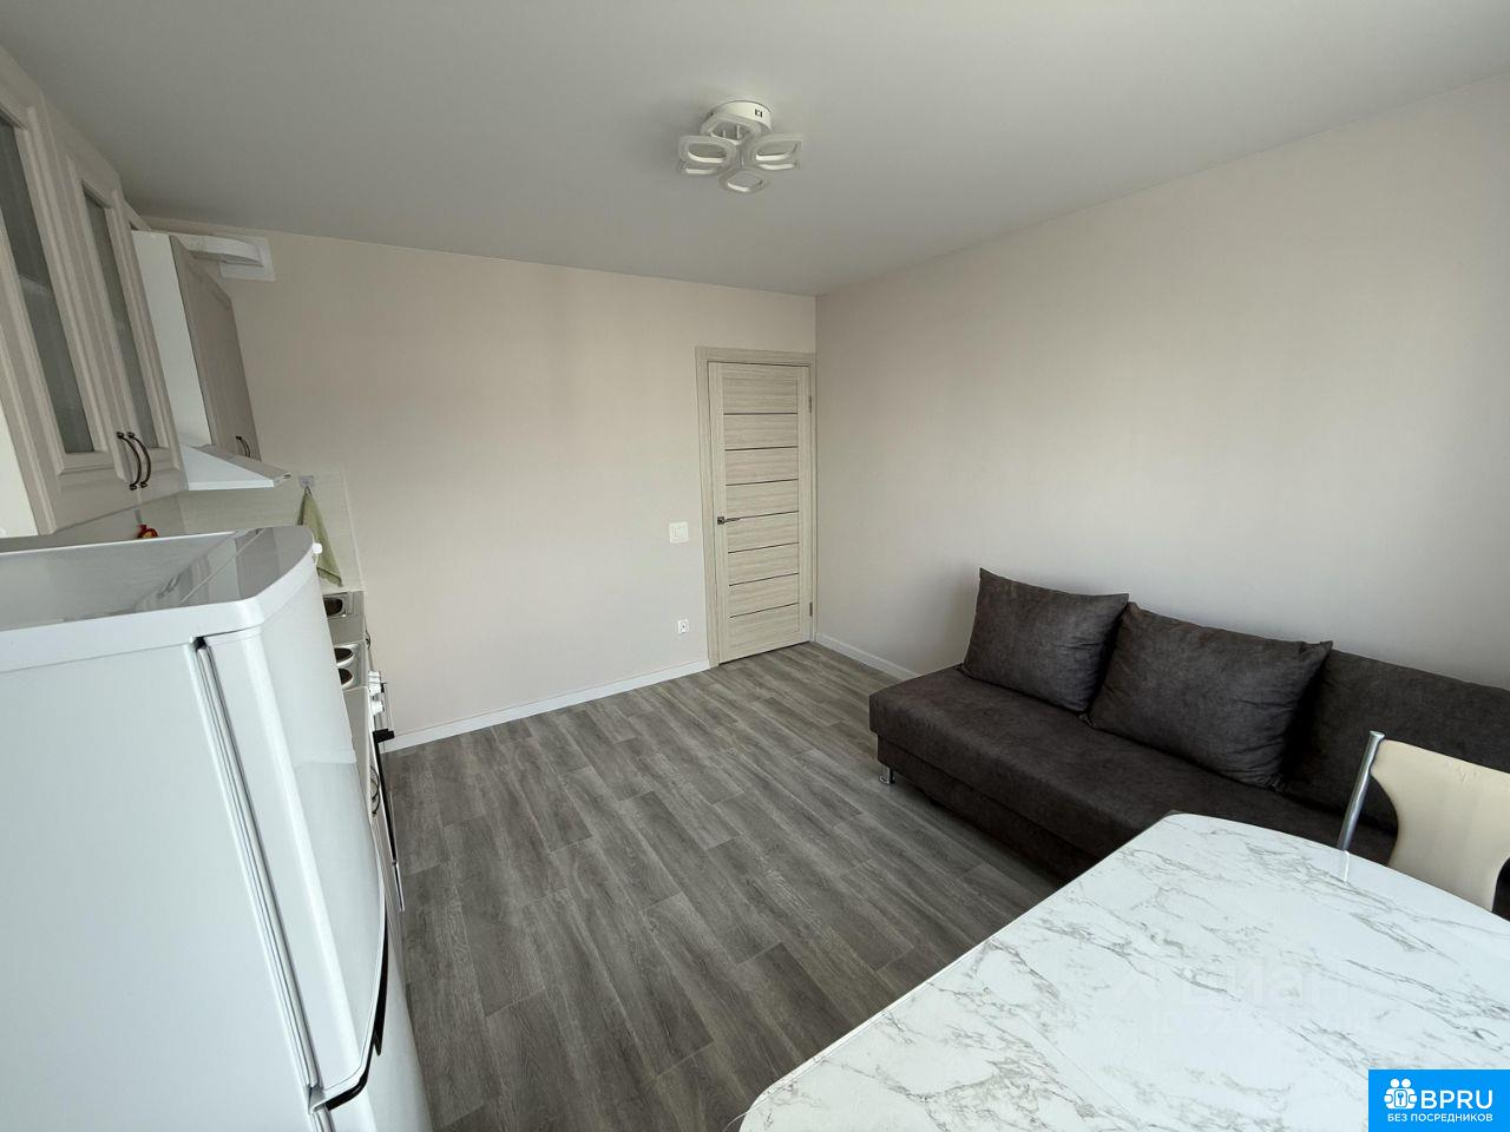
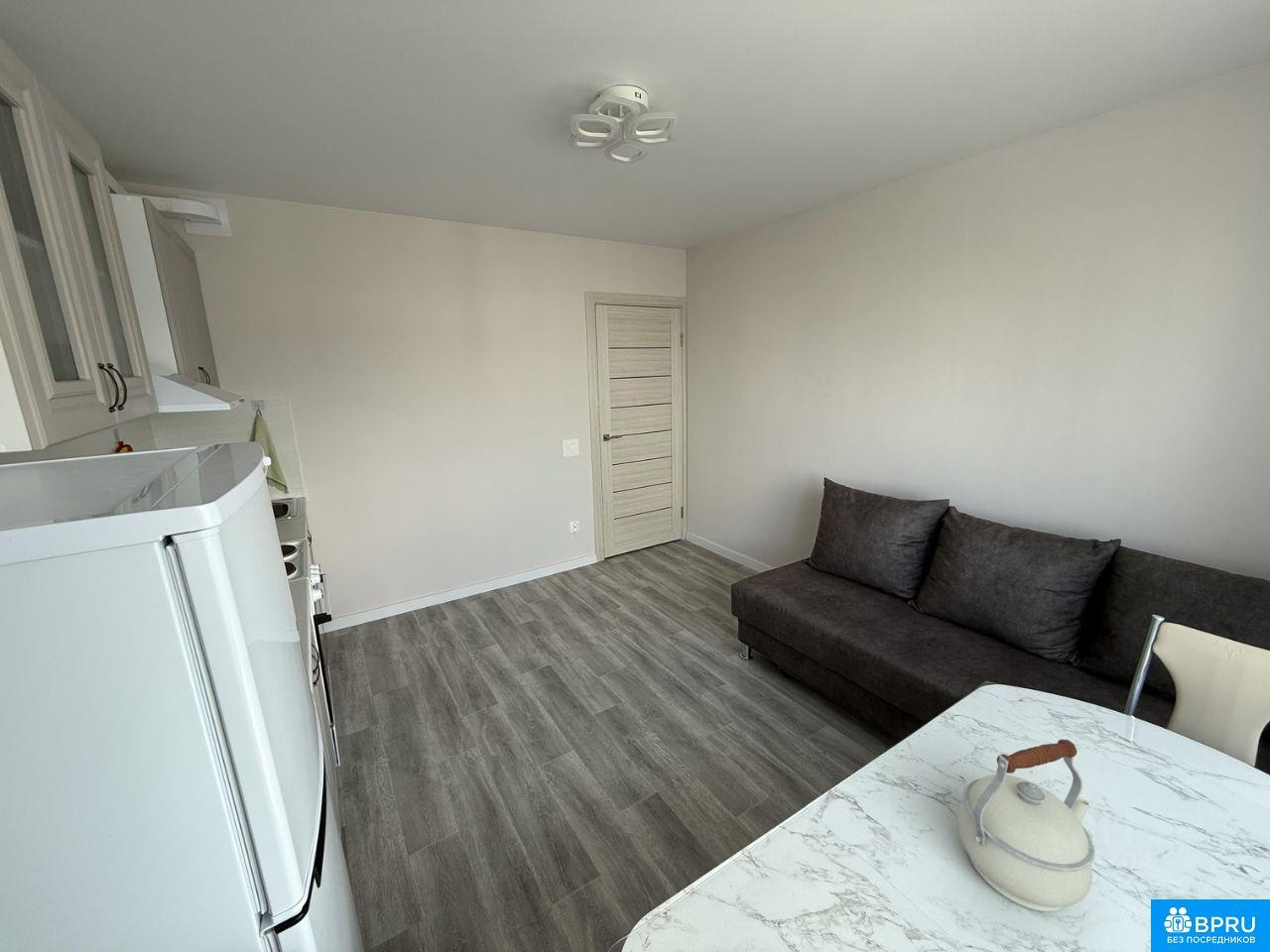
+ kettle (1034, 809)
